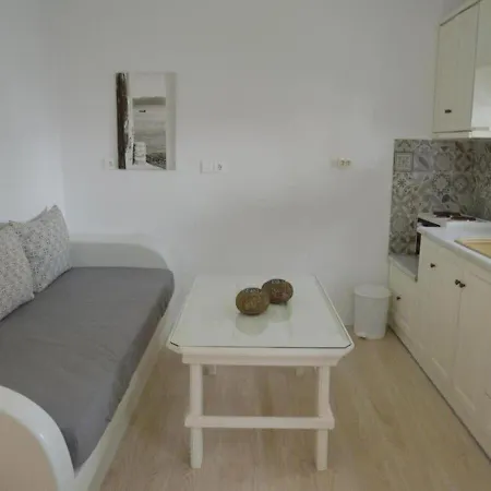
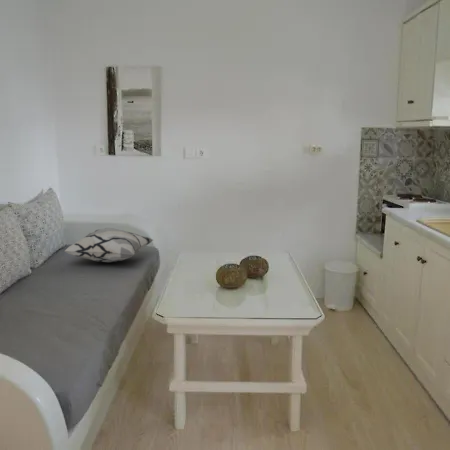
+ decorative pillow (111, 245)
